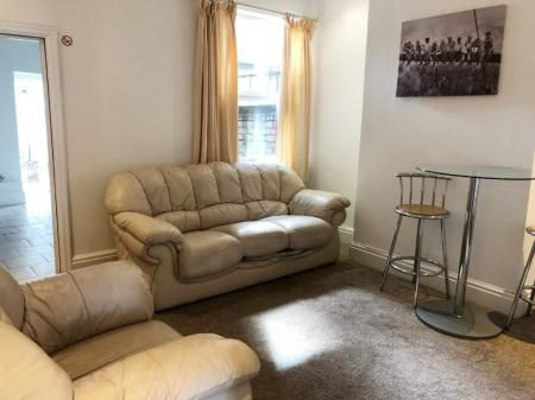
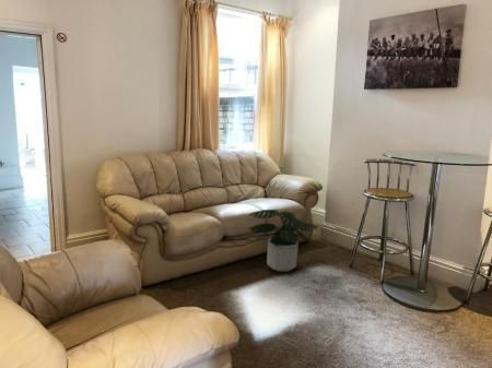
+ potted plant (284, 239)
